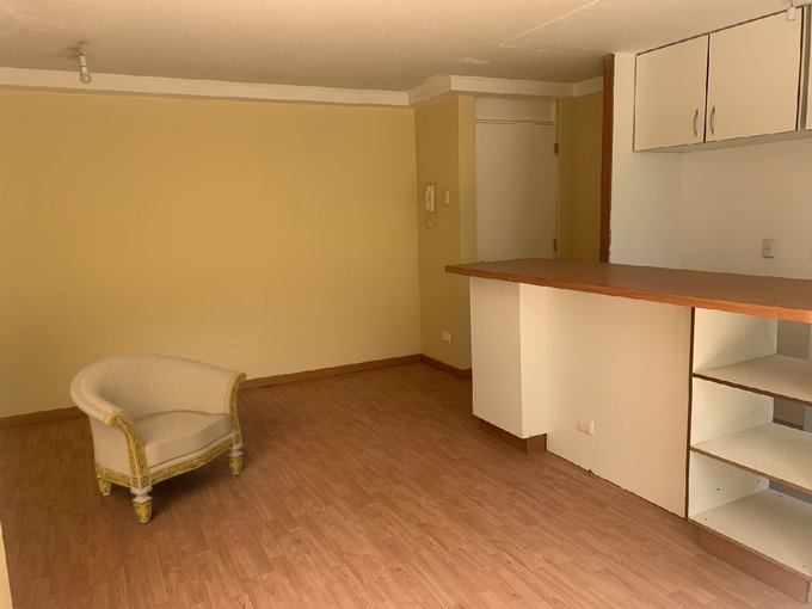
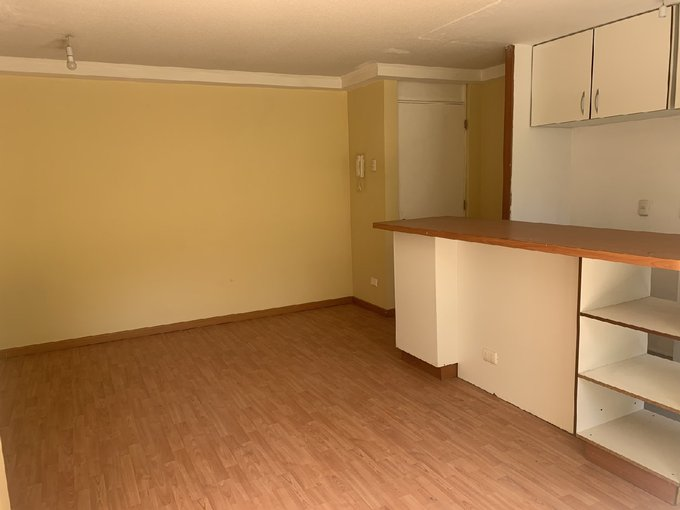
- armchair (155, 424)
